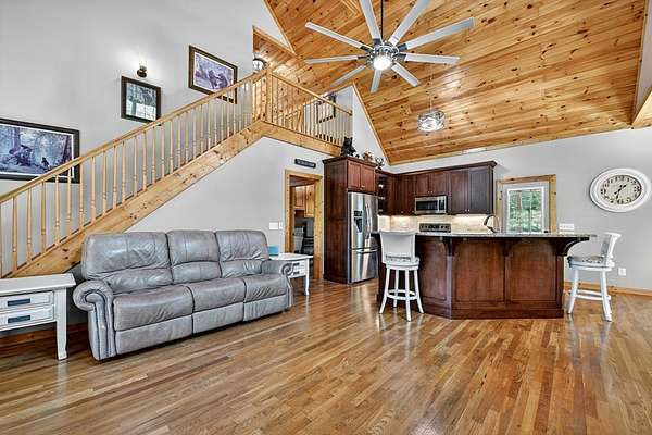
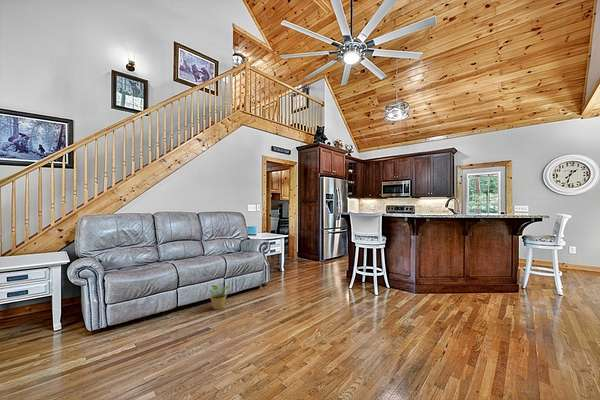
+ potted plant (217, 294)
